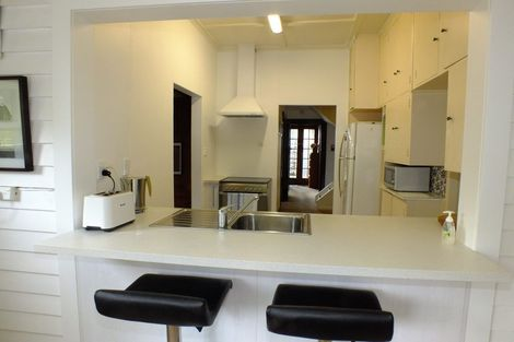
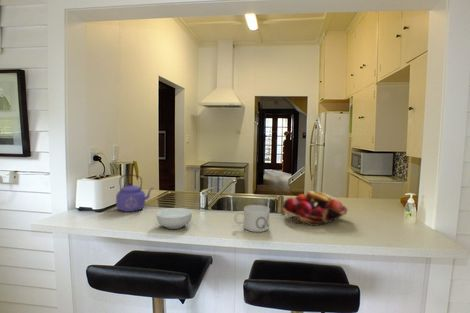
+ fruit basket (314, 206)
+ cereal bowl (174, 219)
+ mug (251, 218)
+ kettle (135, 192)
